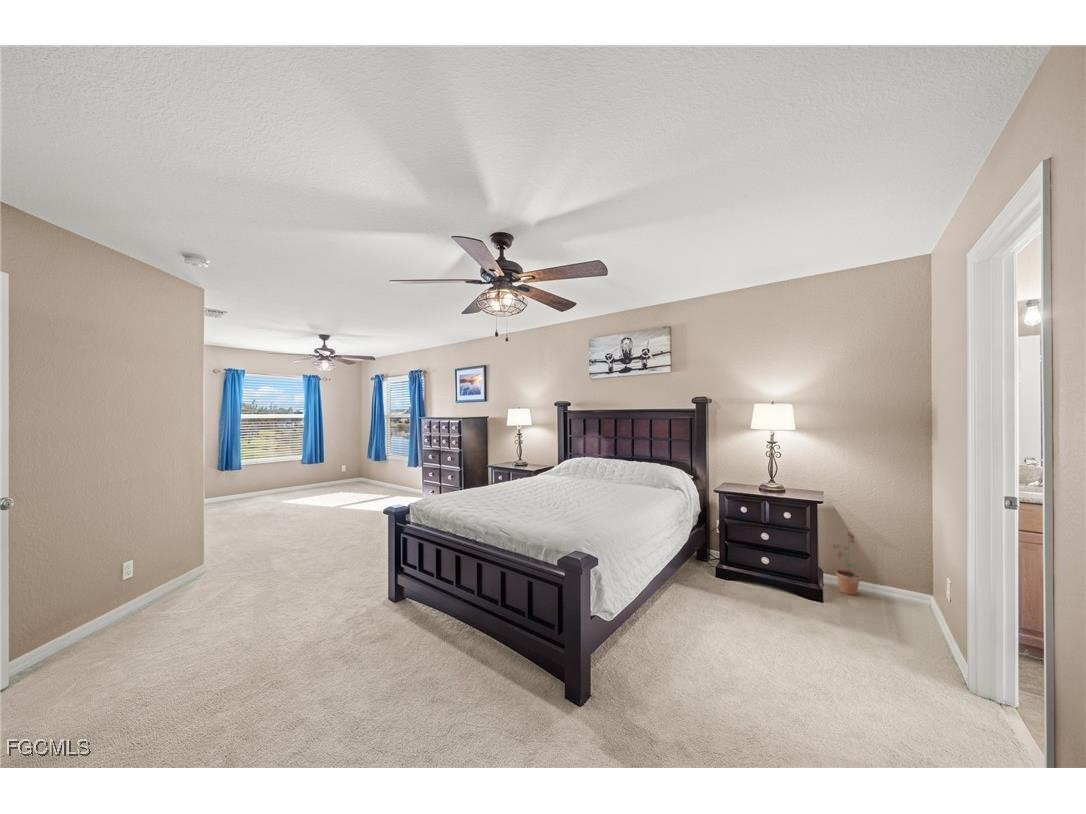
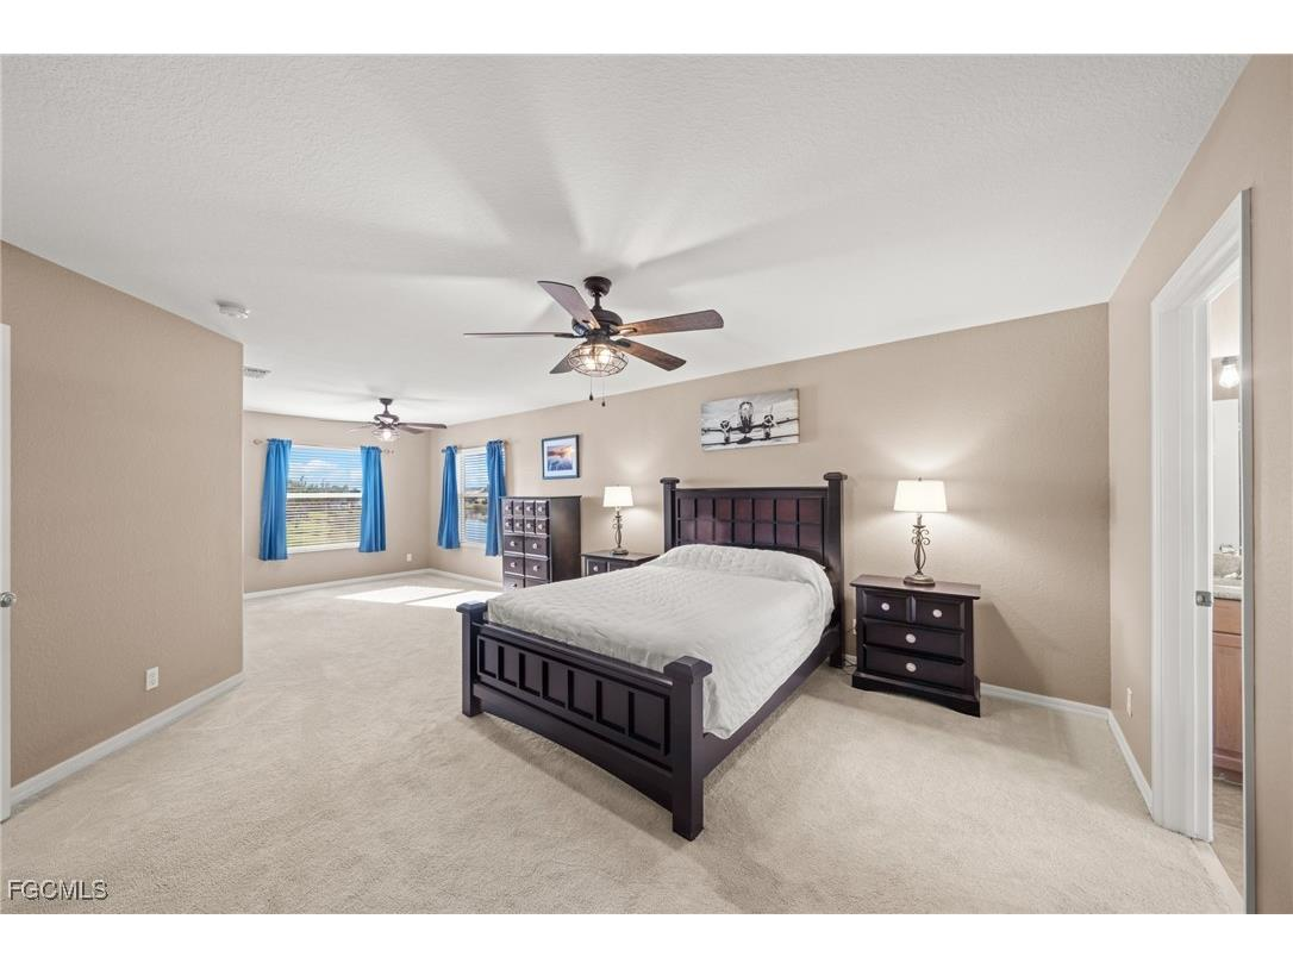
- potted plant (845, 561)
